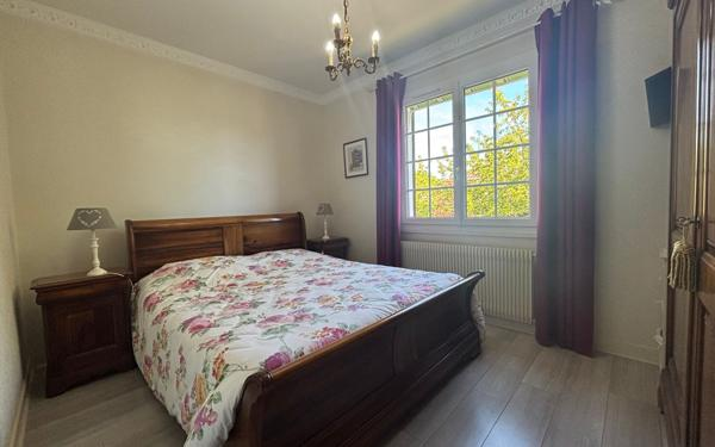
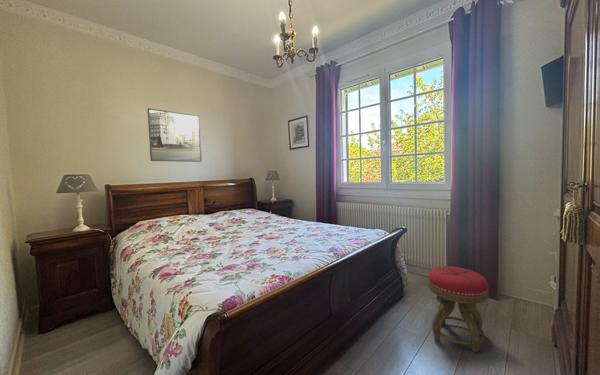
+ stool (458, 304)
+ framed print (176, 136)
